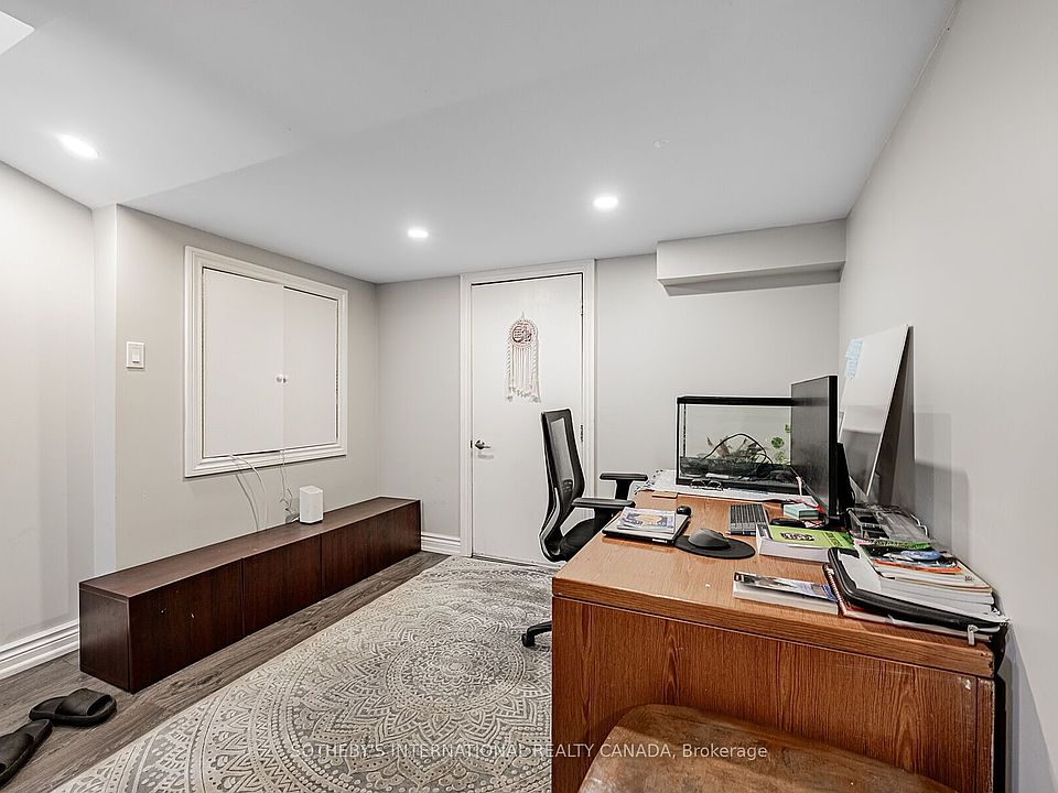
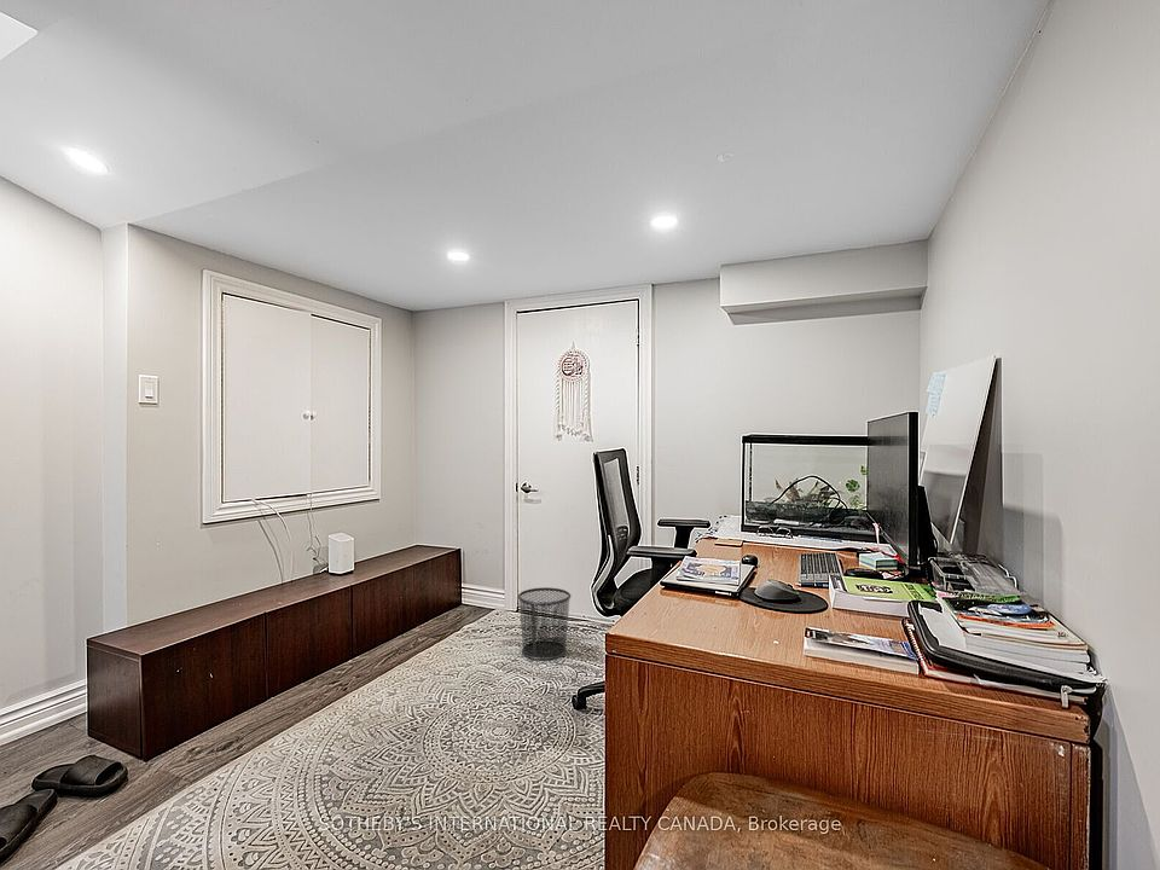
+ waste bin (544, 622)
